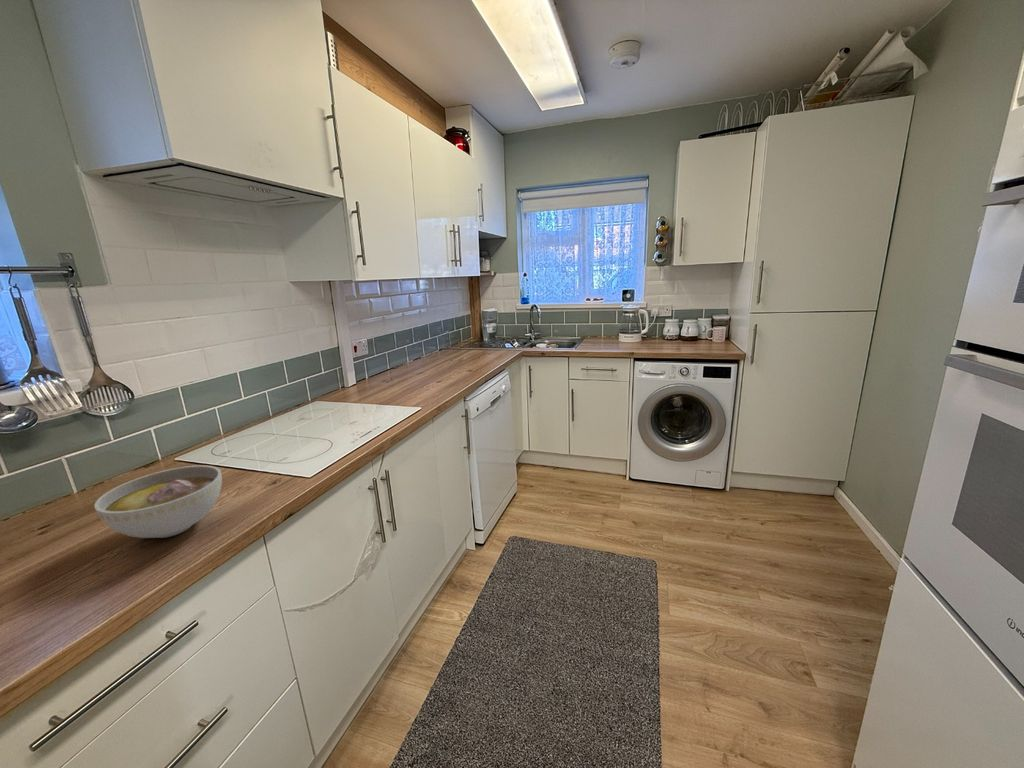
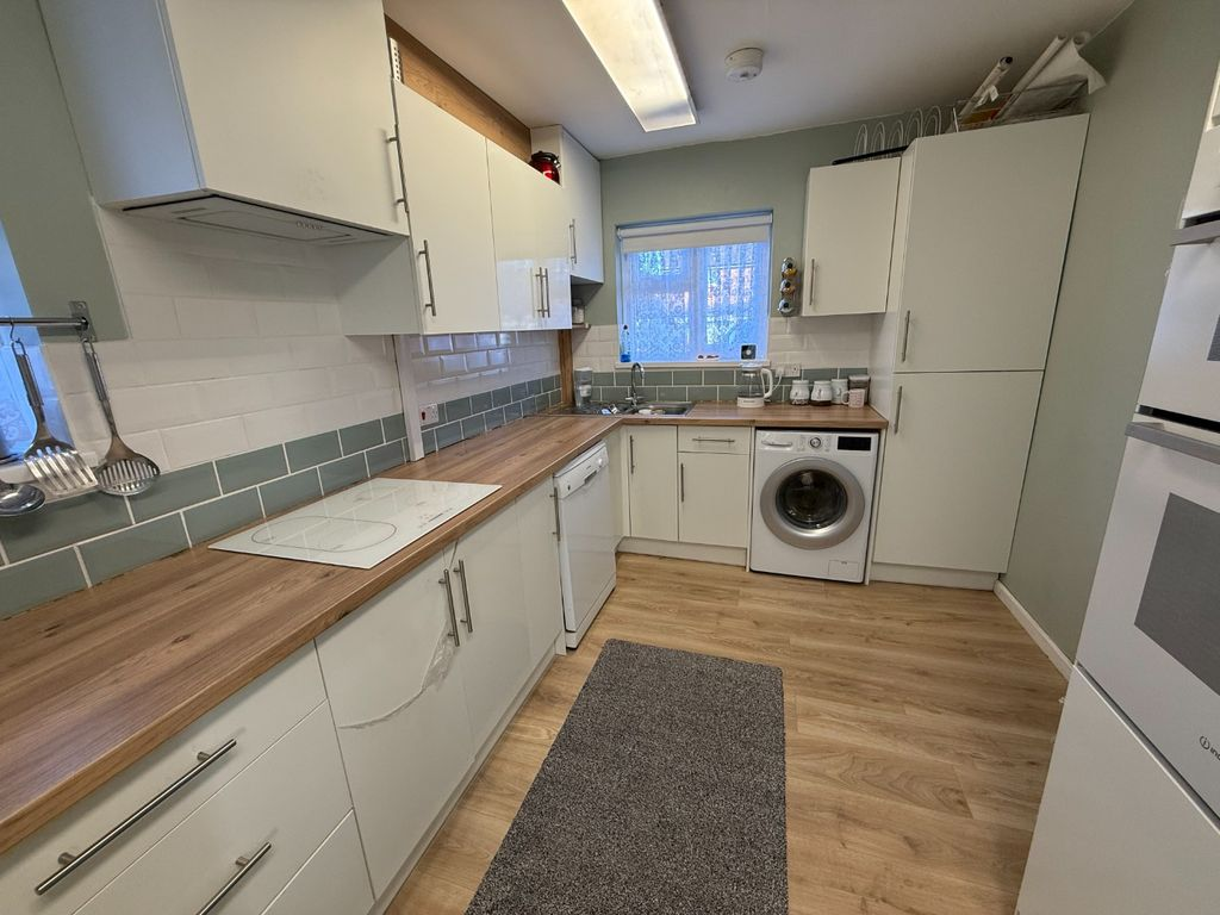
- bowl (168, 508)
